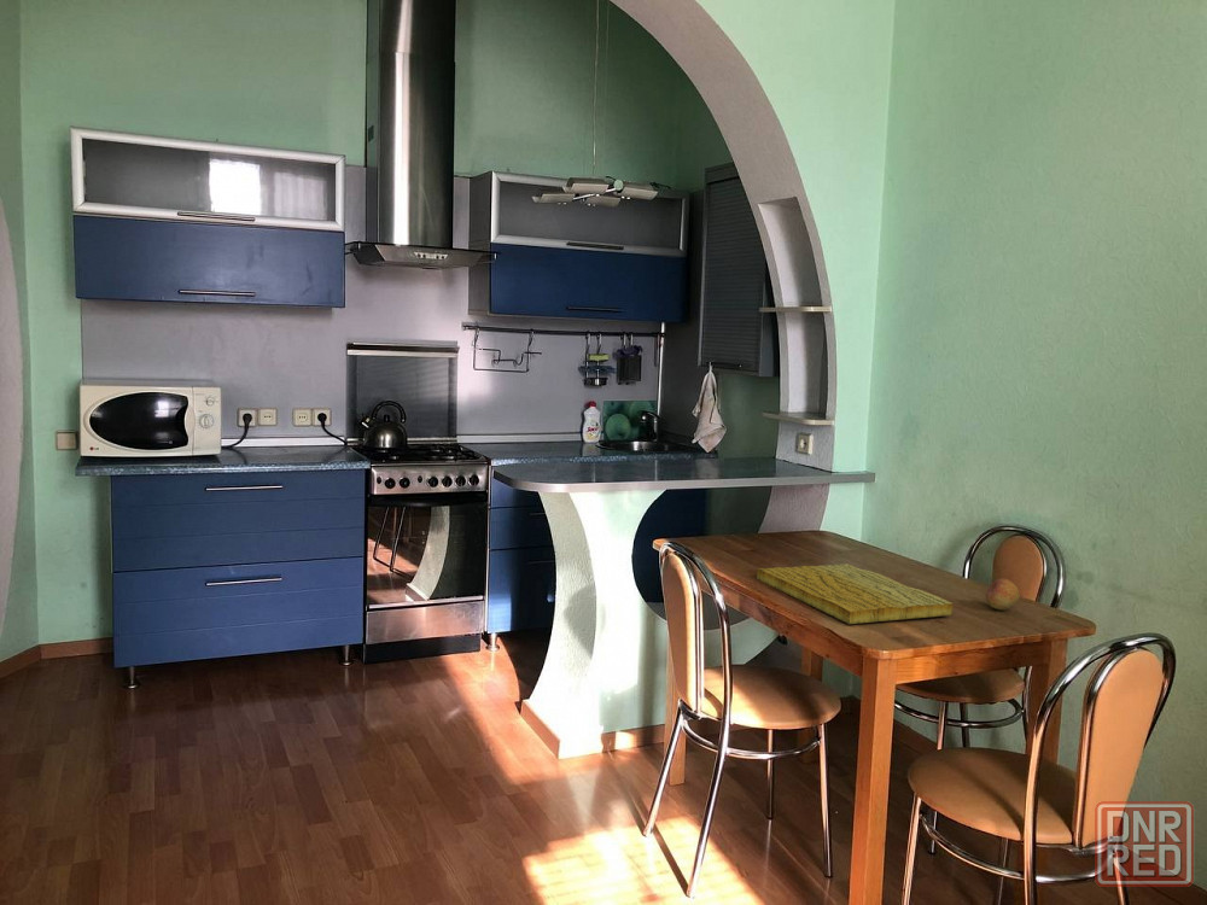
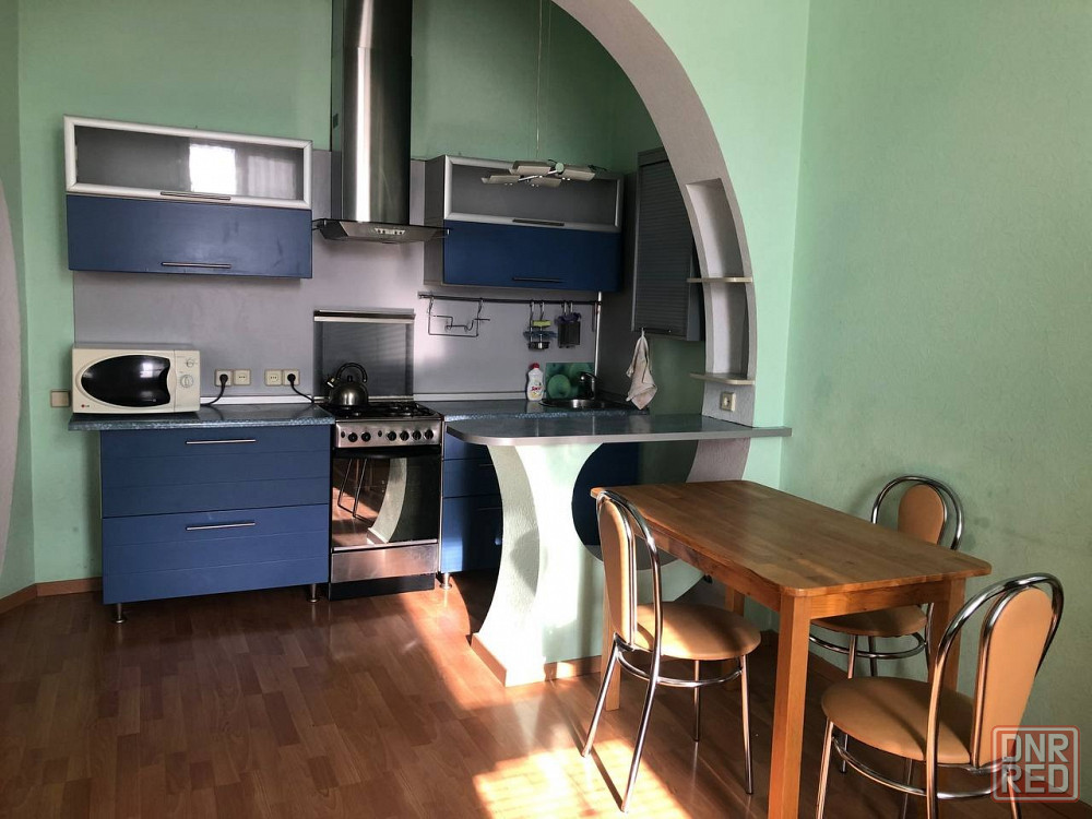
- fruit (1002, 594)
- cutting board (847, 588)
